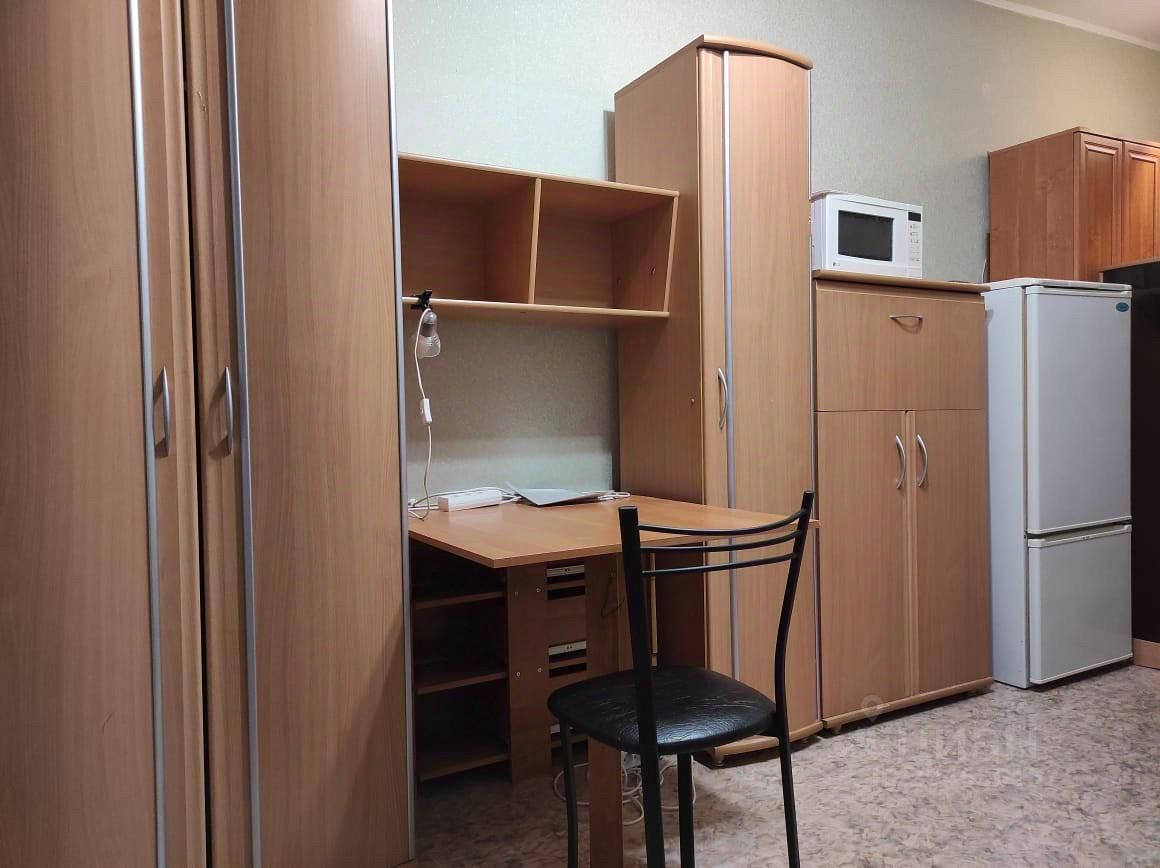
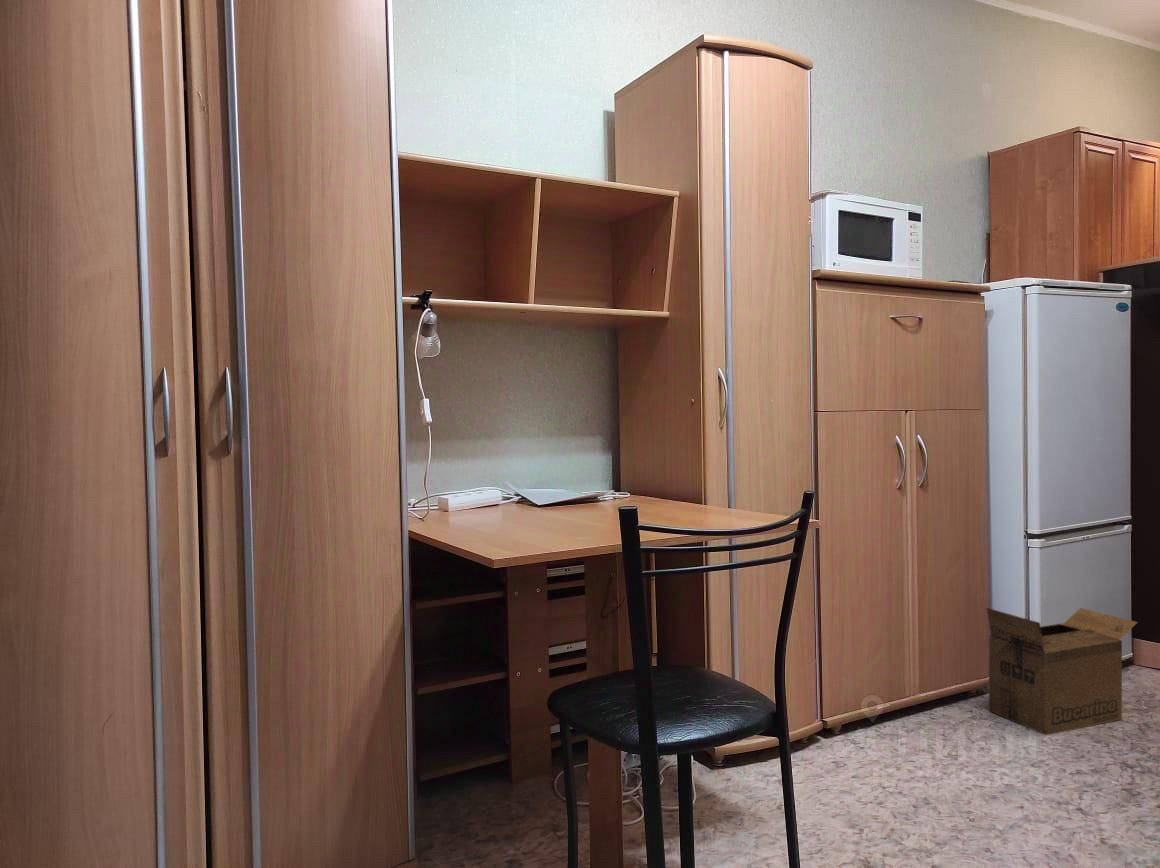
+ cardboard box (1061, 661)
